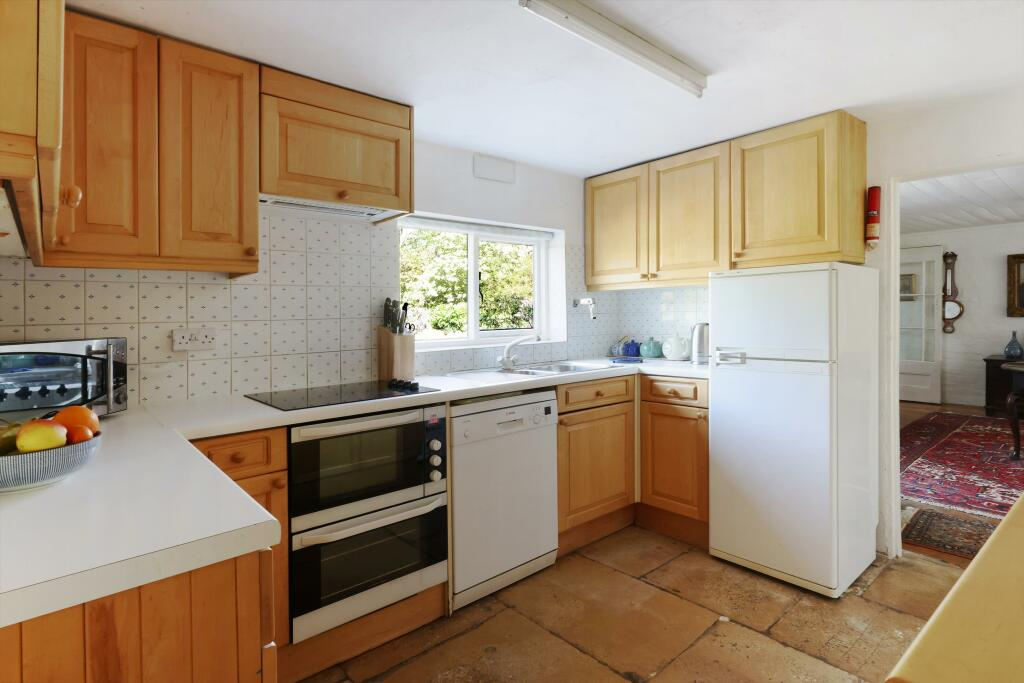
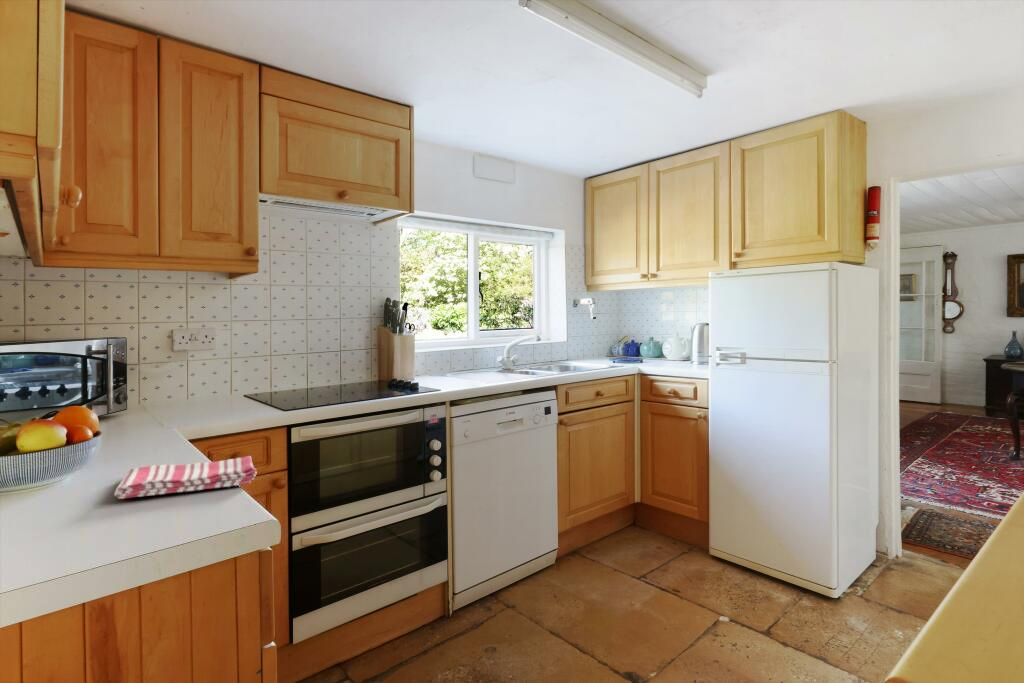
+ dish towel (190, 472)
